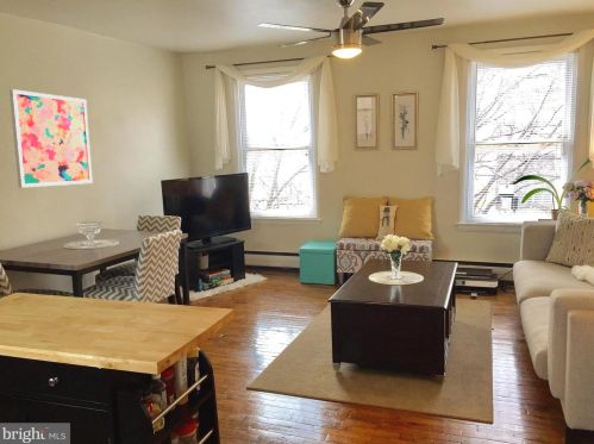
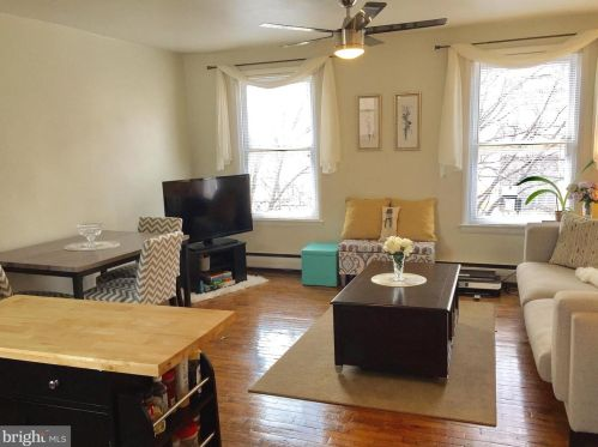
- wall art (54, 140)
